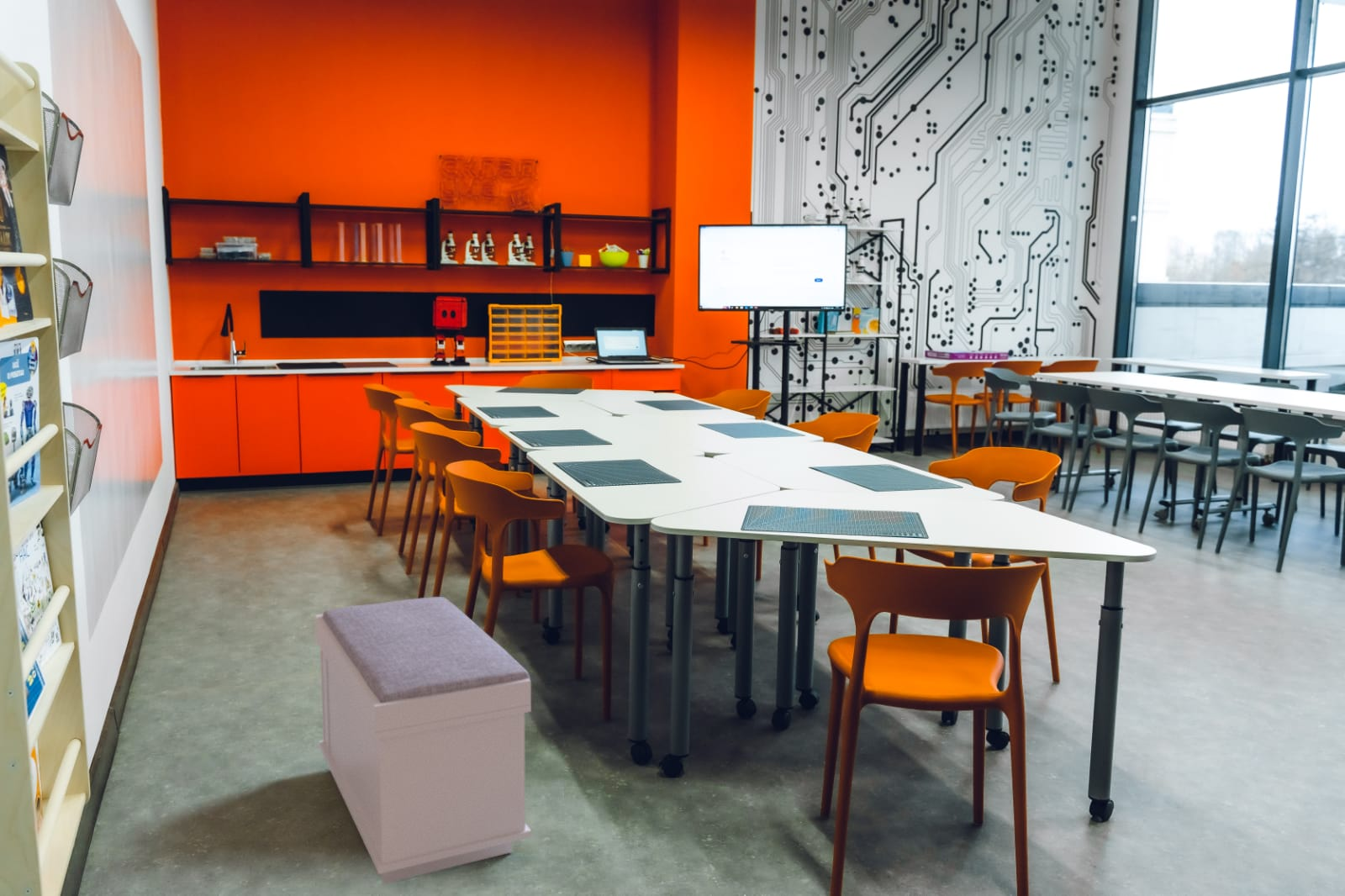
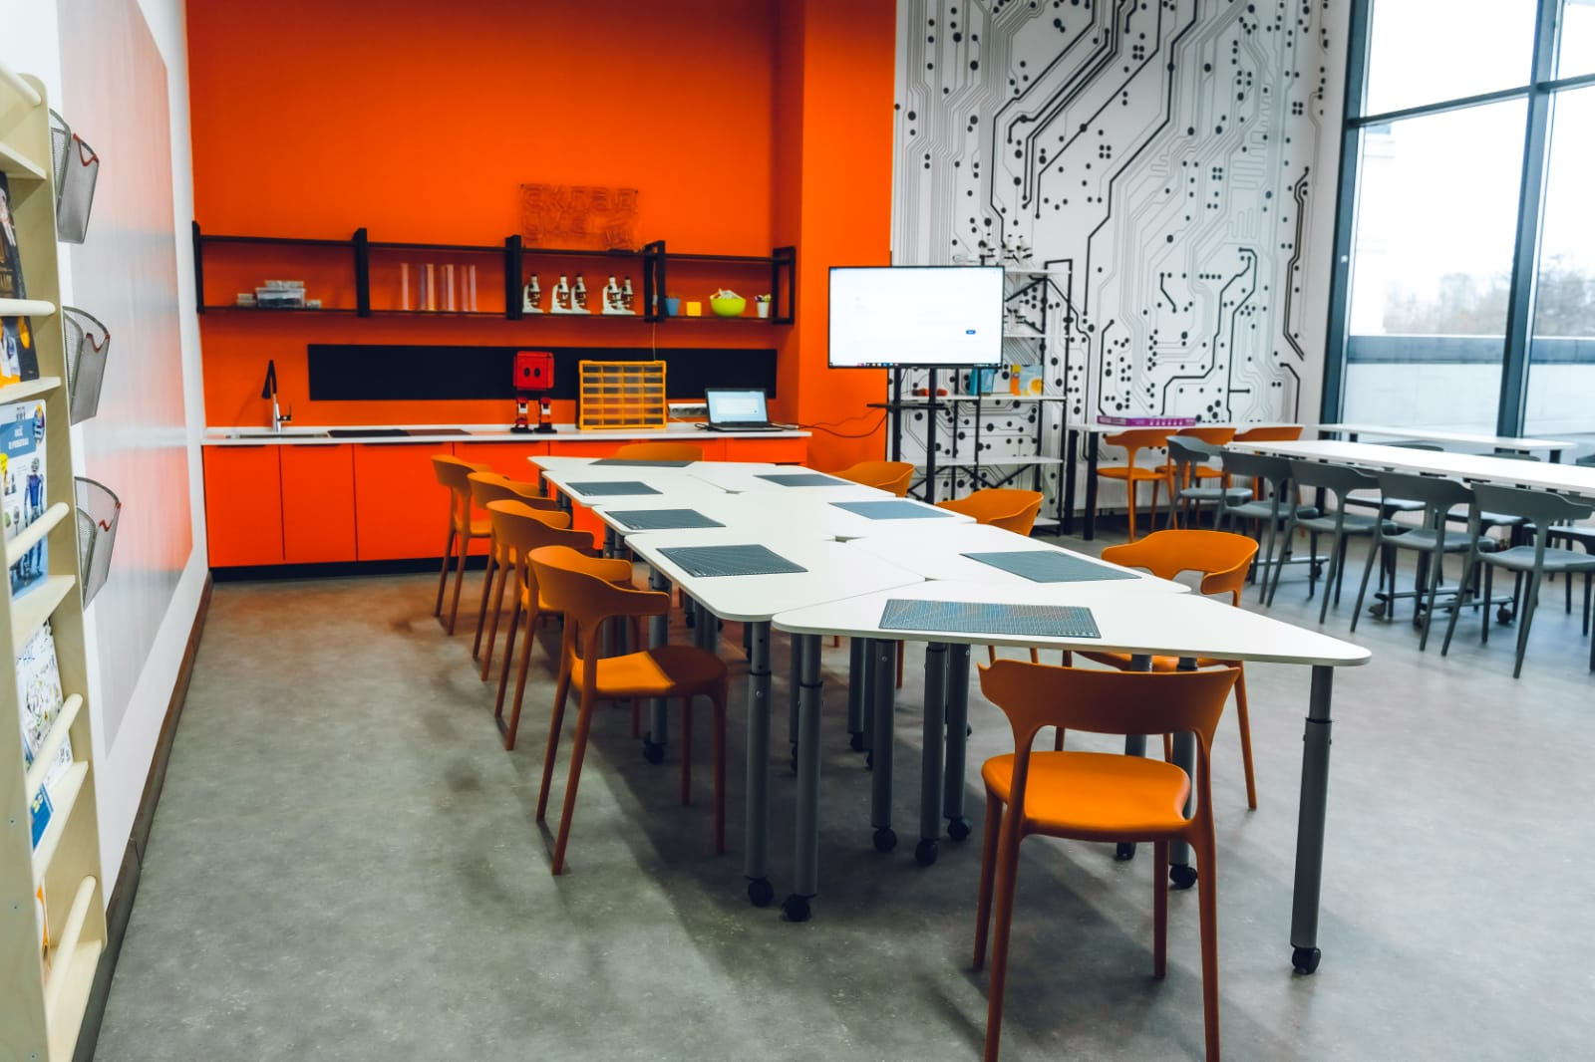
- bench (416, 721)
